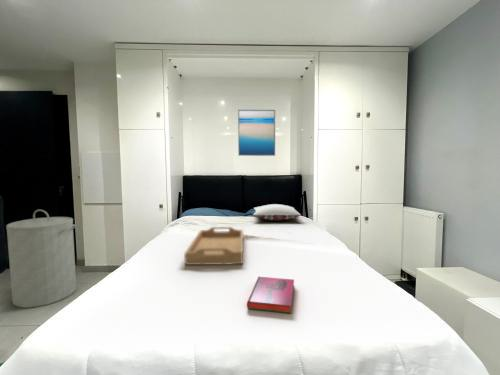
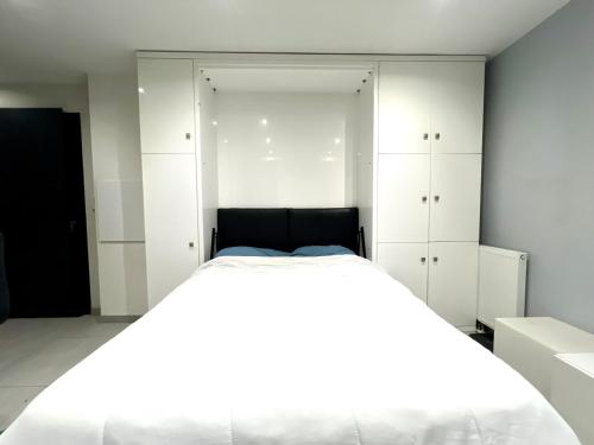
- wall art (256, 133)
- serving tray (218, 243)
- pillow (275, 211)
- hardback book (272, 292)
- laundry hamper (43, 252)
